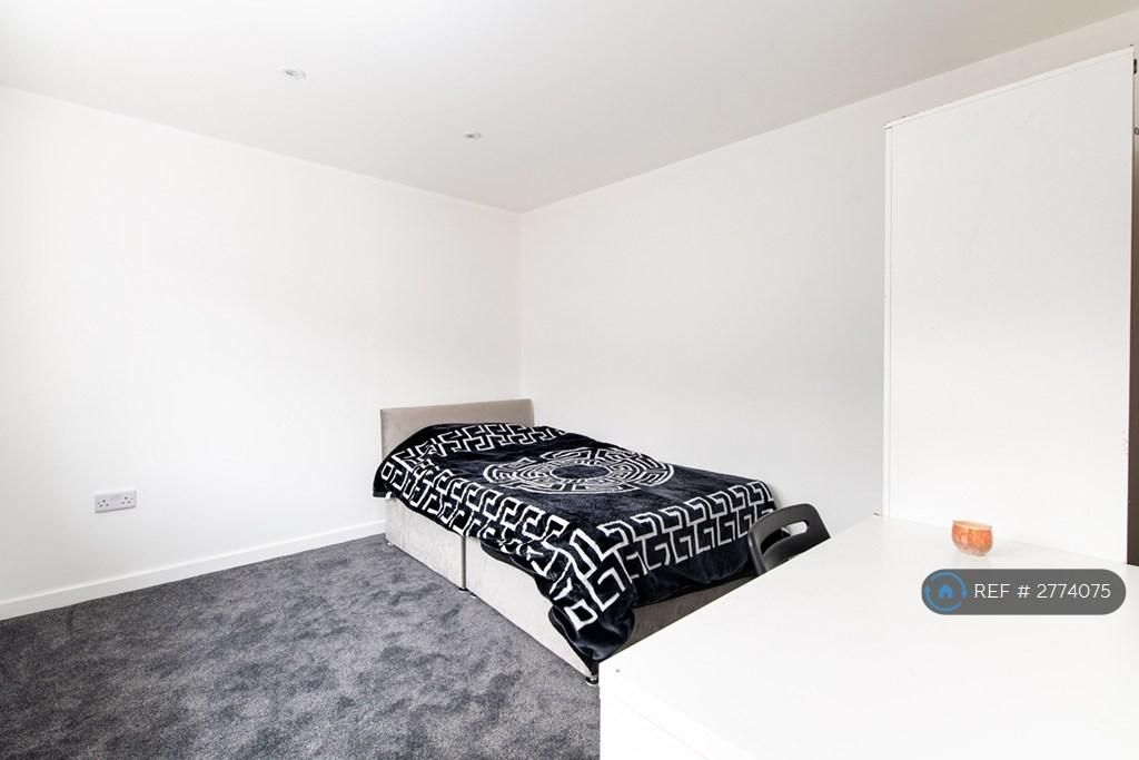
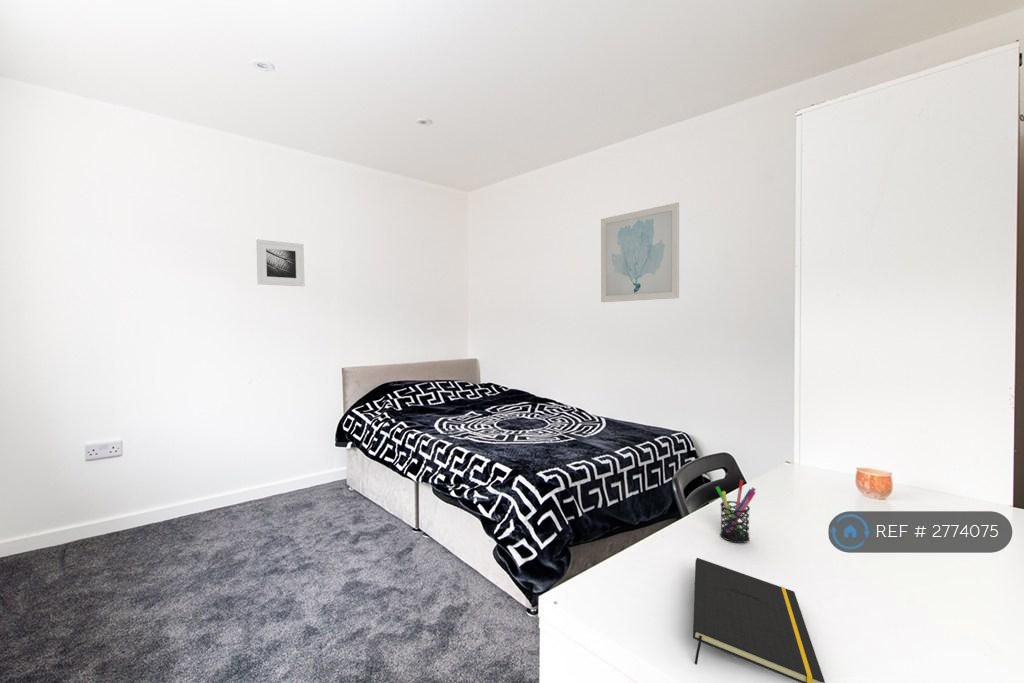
+ notepad (748, 612)
+ pen holder (733, 508)
+ wall art (637, 256)
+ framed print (281, 263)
